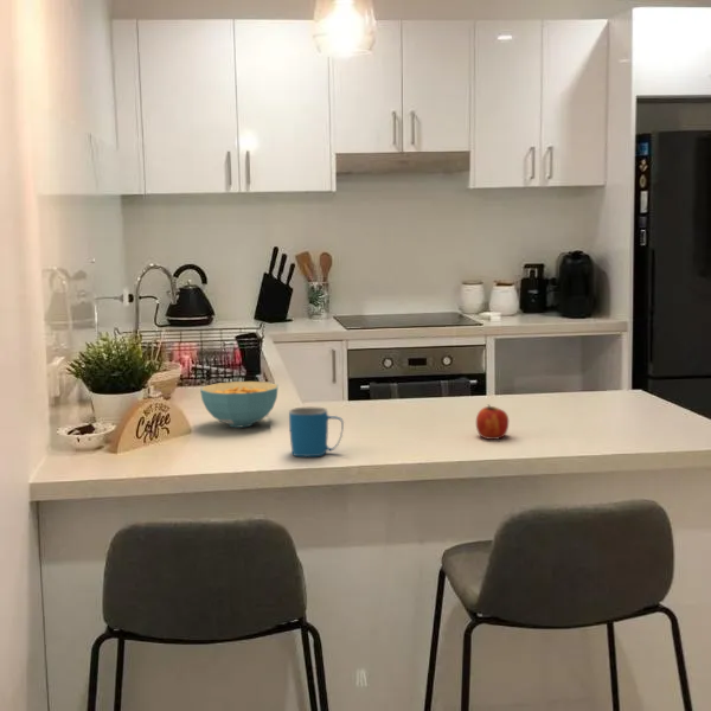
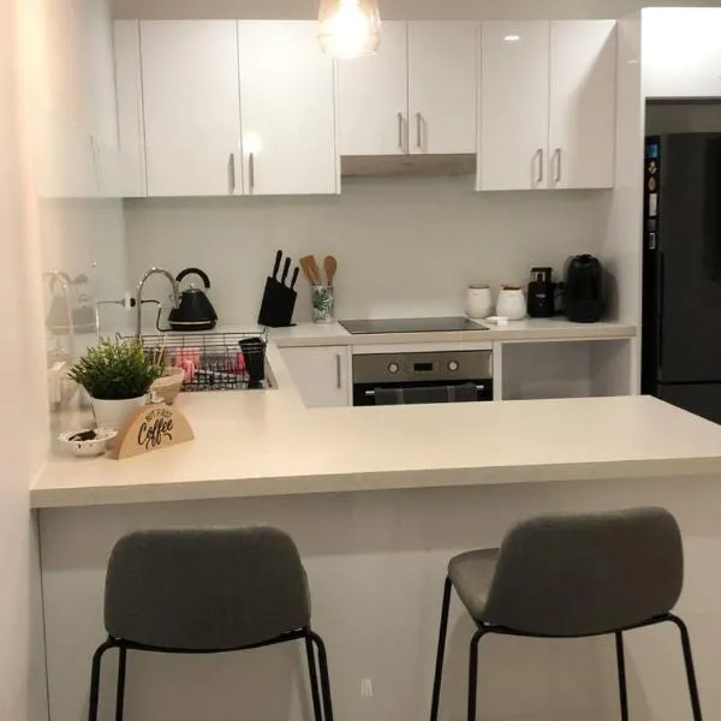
- fruit (492, 421)
- mug (316, 431)
- cereal bowl (239, 405)
